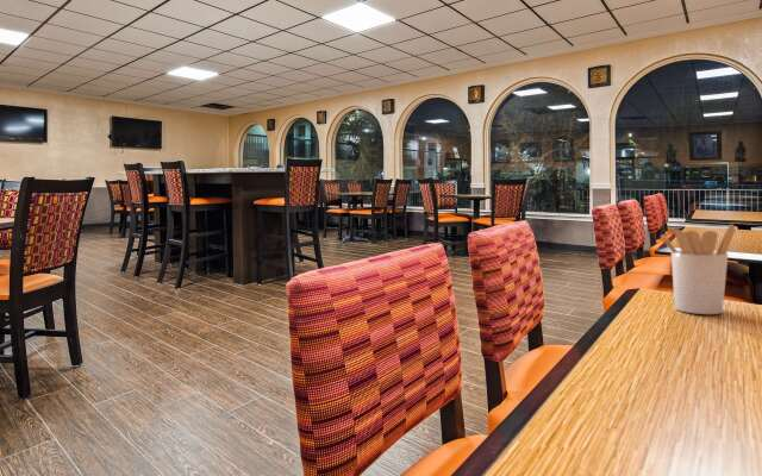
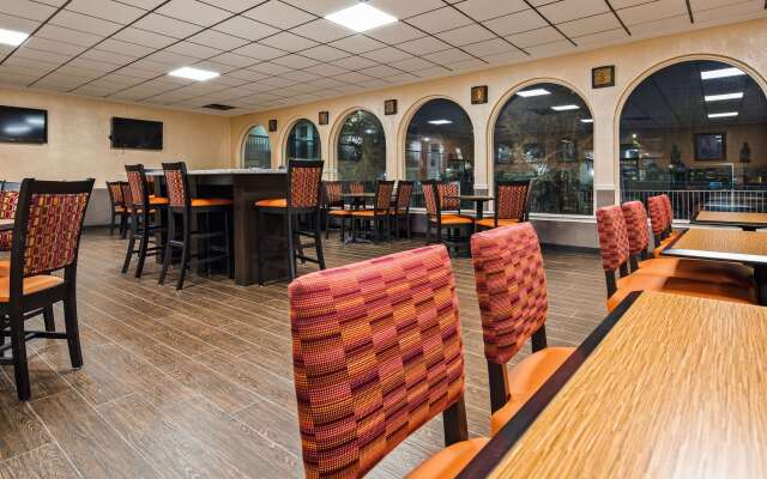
- utensil holder (698, 268)
